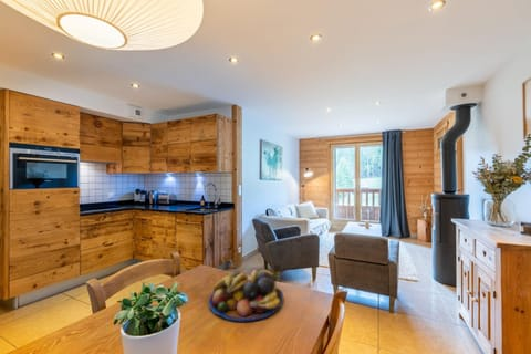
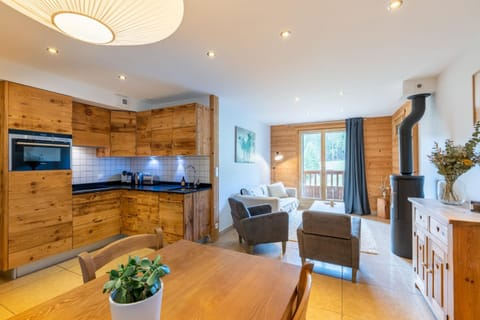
- fruit bowl (246, 285)
